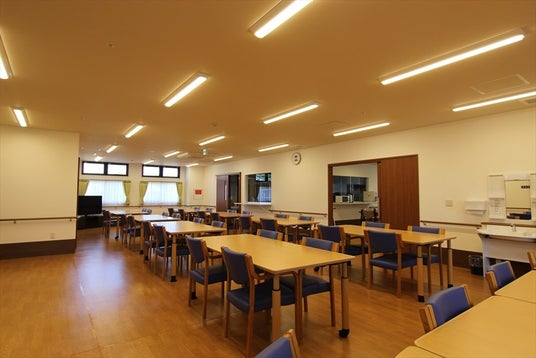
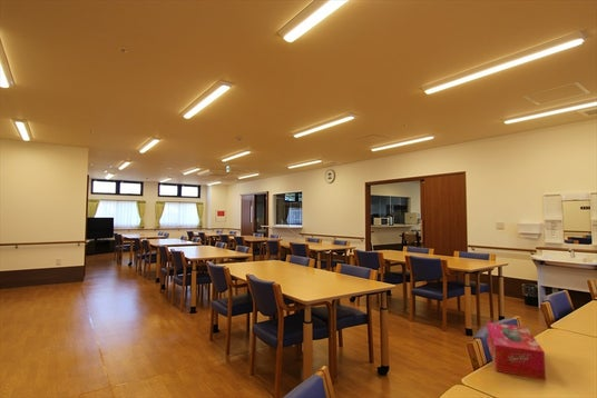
+ tissue box (512, 347)
